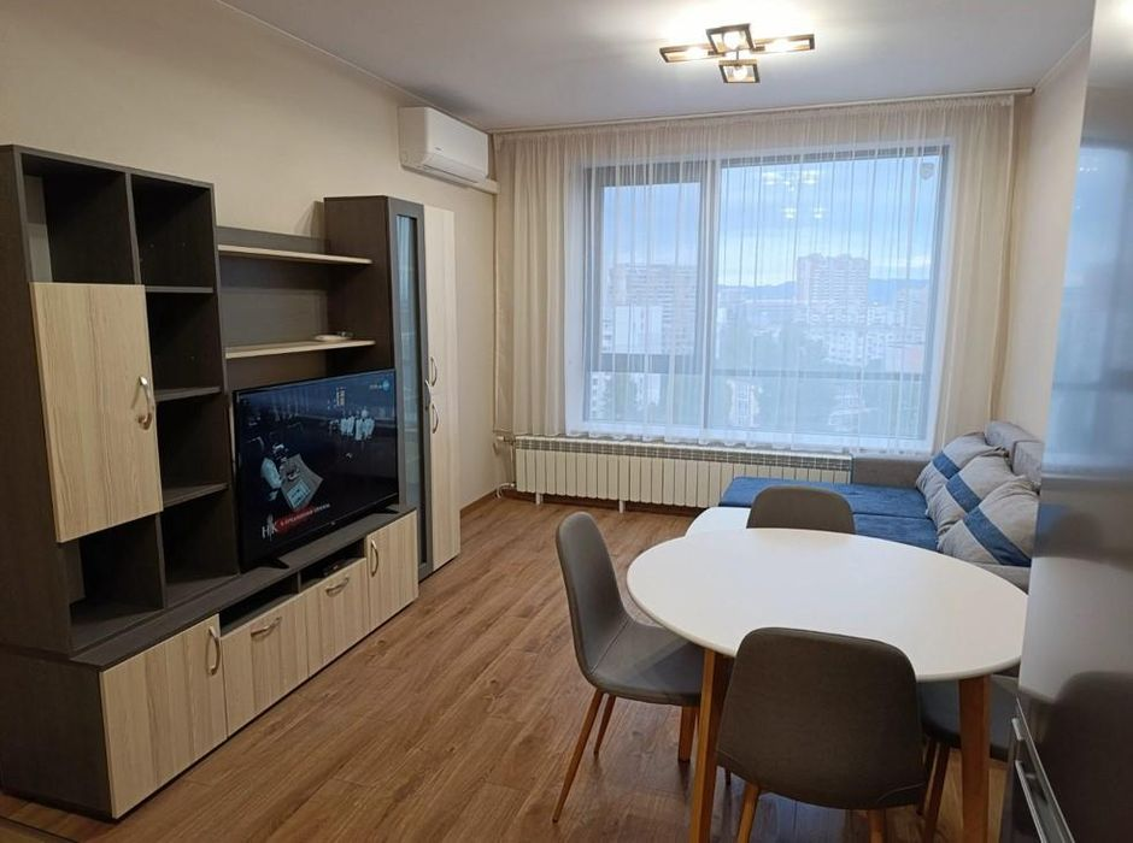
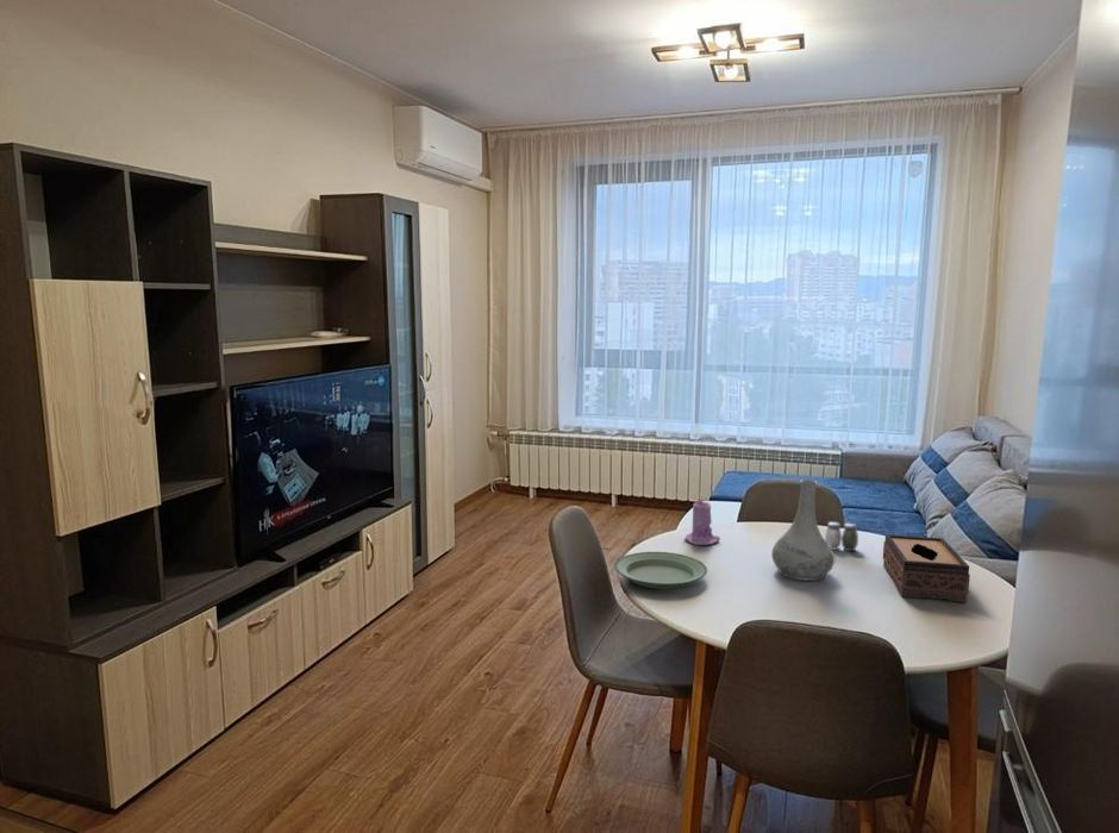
+ plate (659, 571)
+ candle (701, 518)
+ tissue box (923, 565)
+ salt and pepper shaker (842, 536)
+ vase (804, 527)
